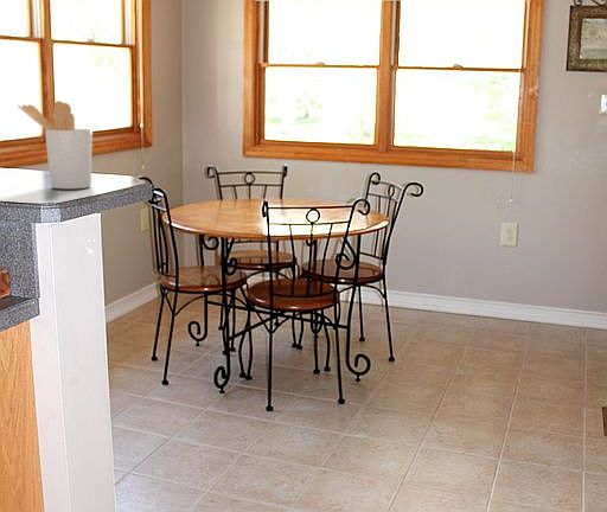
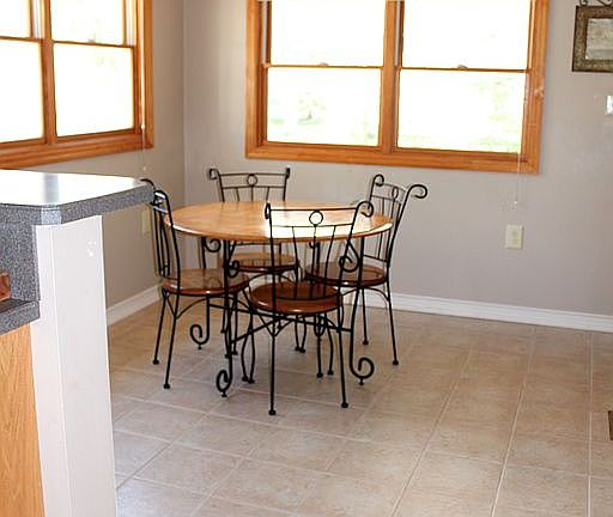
- utensil holder (56, 143)
